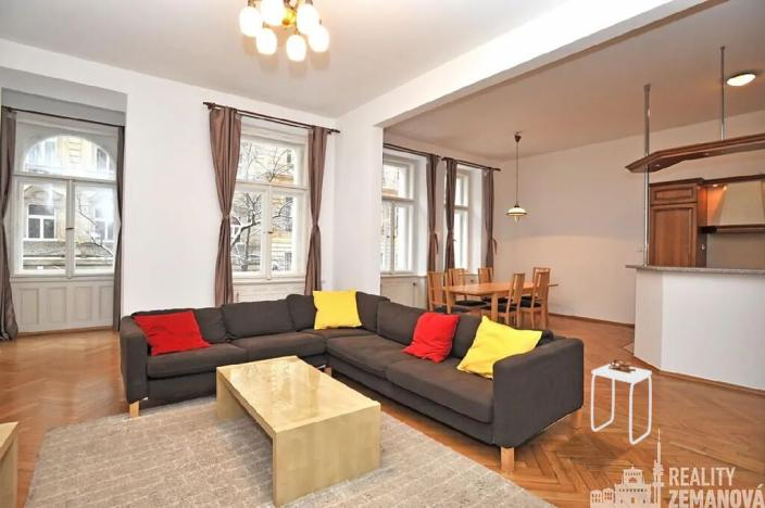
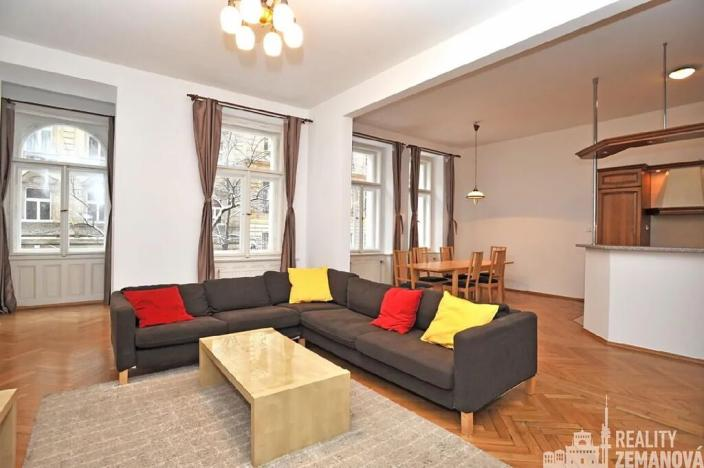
- side table (613, 397)
